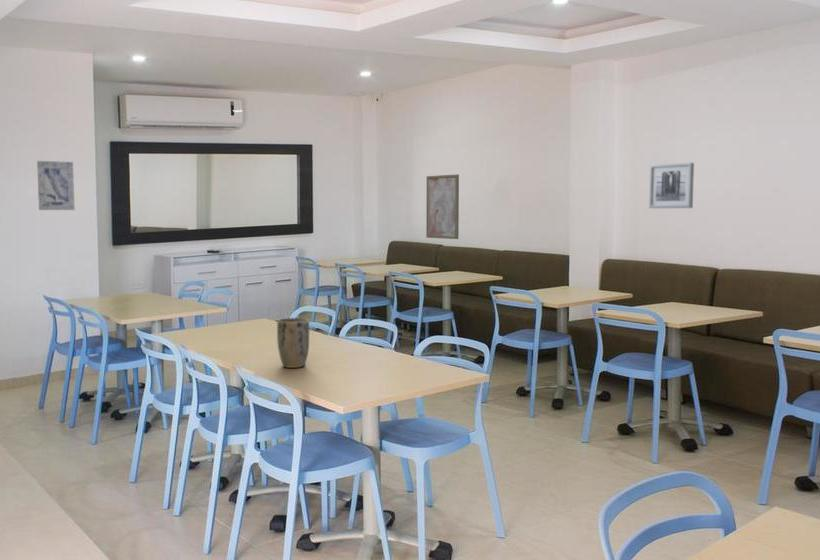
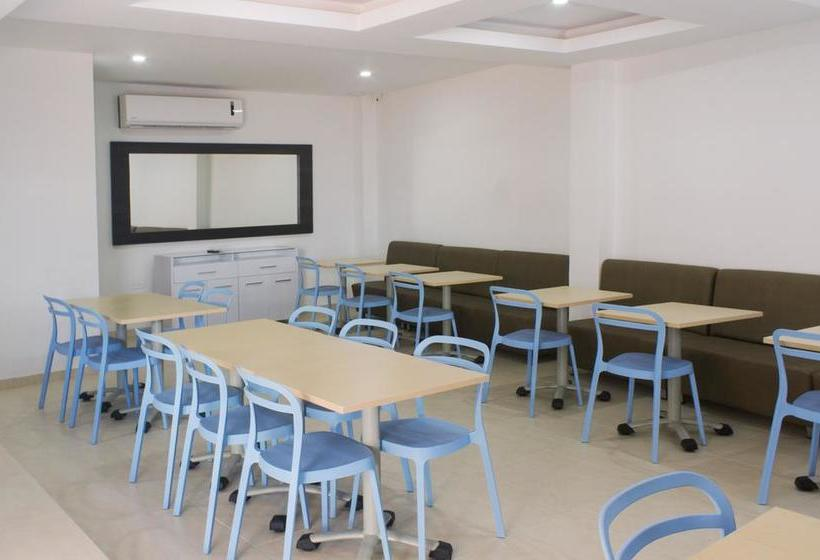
- wall art (441, 206)
- plant pot (293, 342)
- wall art (56, 185)
- wall art (670, 186)
